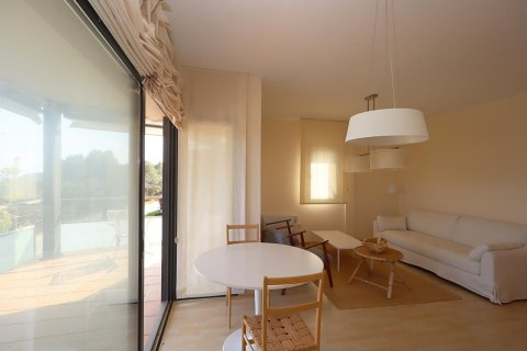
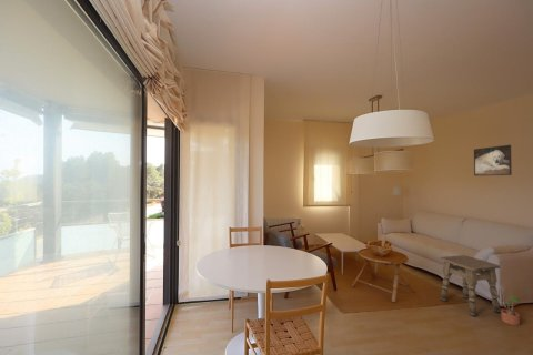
+ potted plant (512, 308)
+ side table (469, 283)
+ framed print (491, 161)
